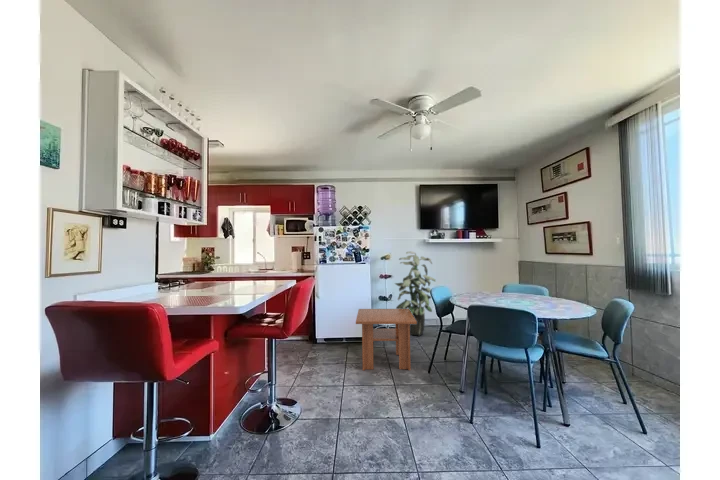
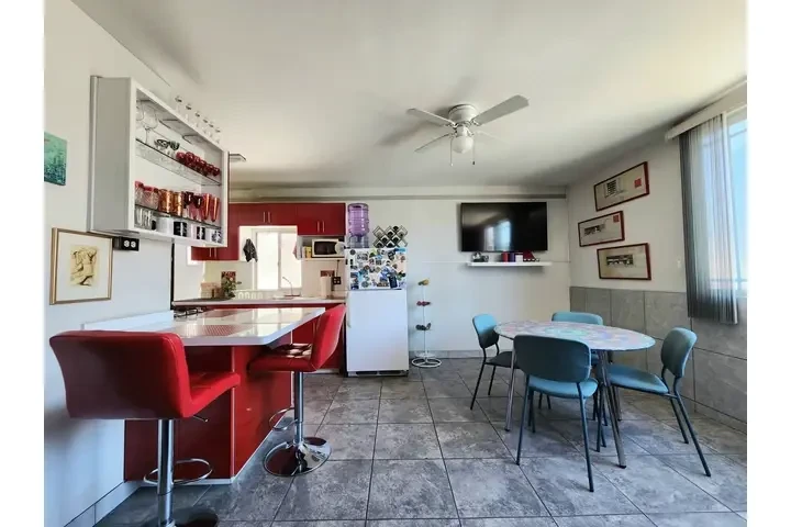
- coffee table (385, 337)
- indoor plant (414, 292)
